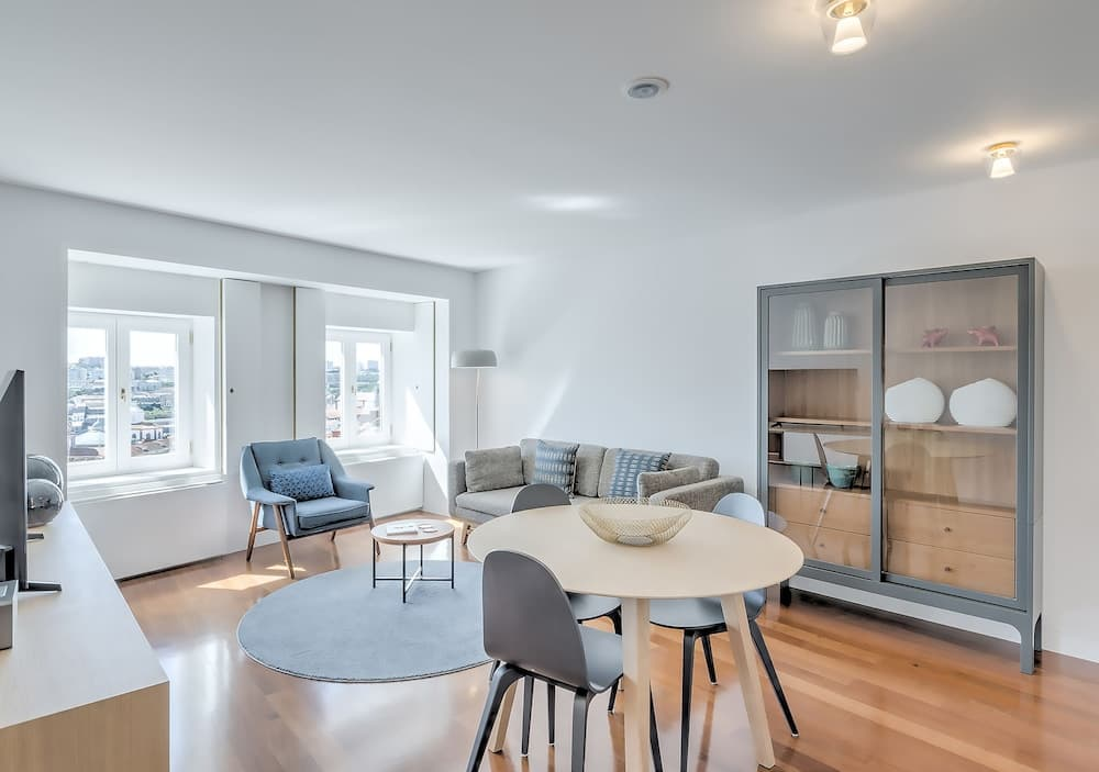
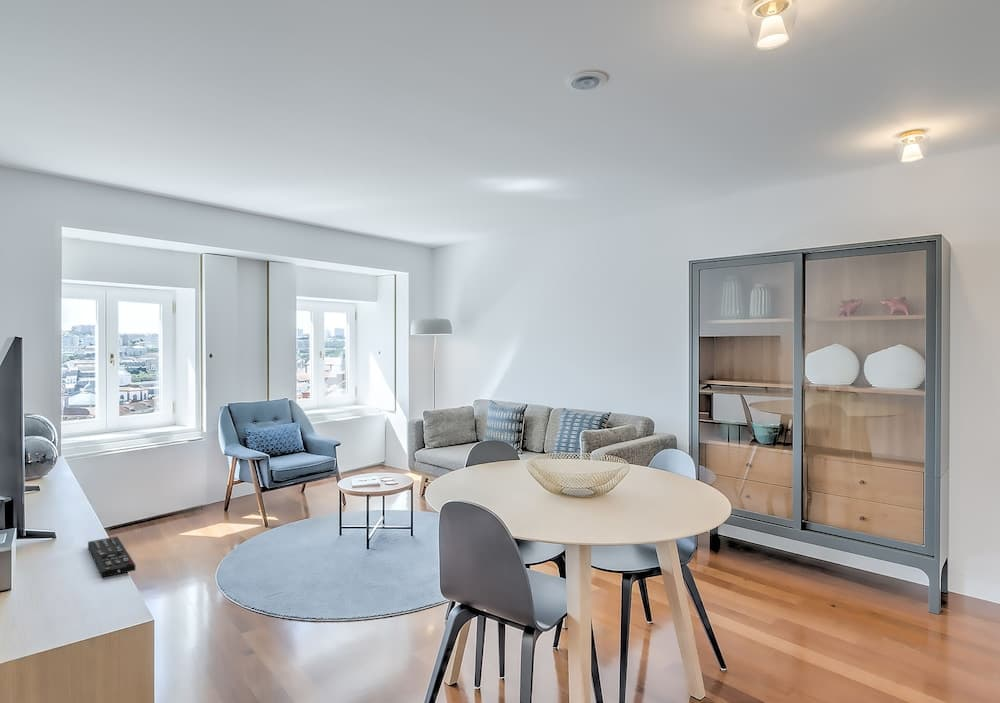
+ remote control (110, 554)
